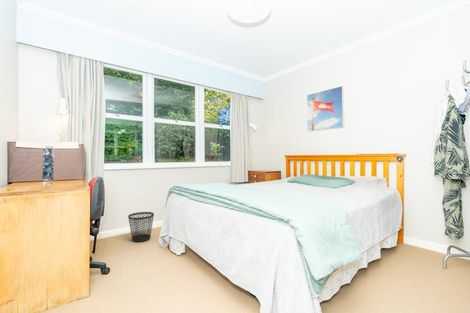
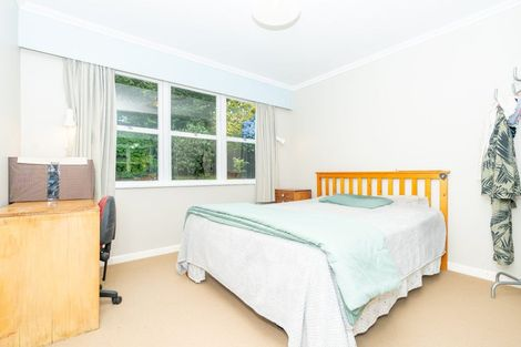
- wastebasket (141, 226)
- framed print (324, 110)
